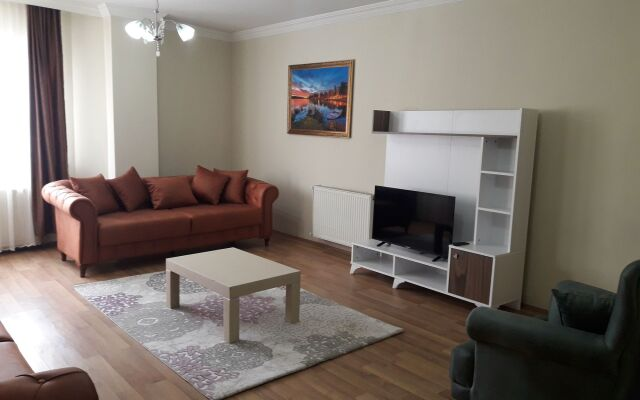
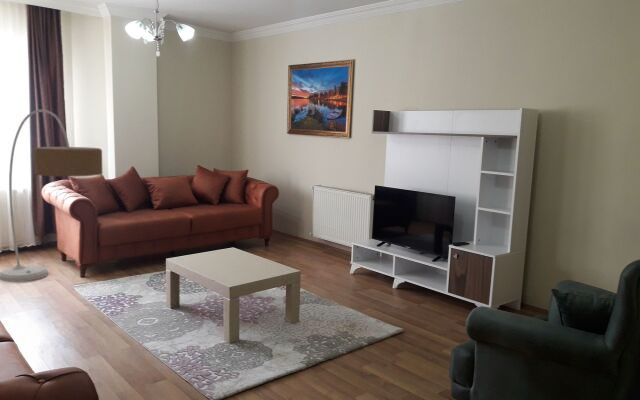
+ floor lamp (44, 175)
